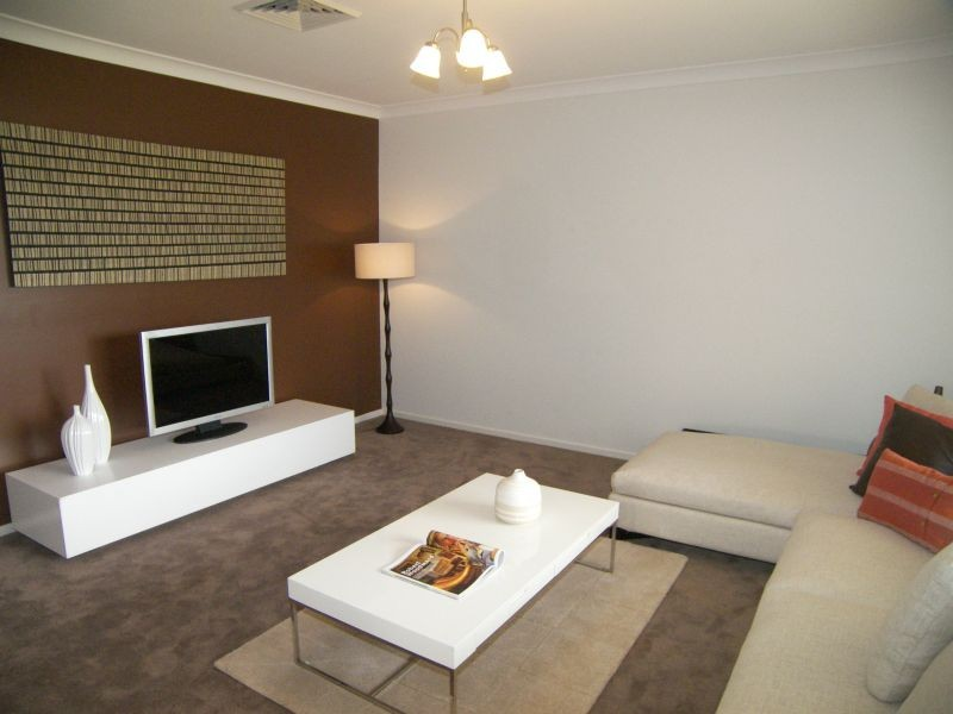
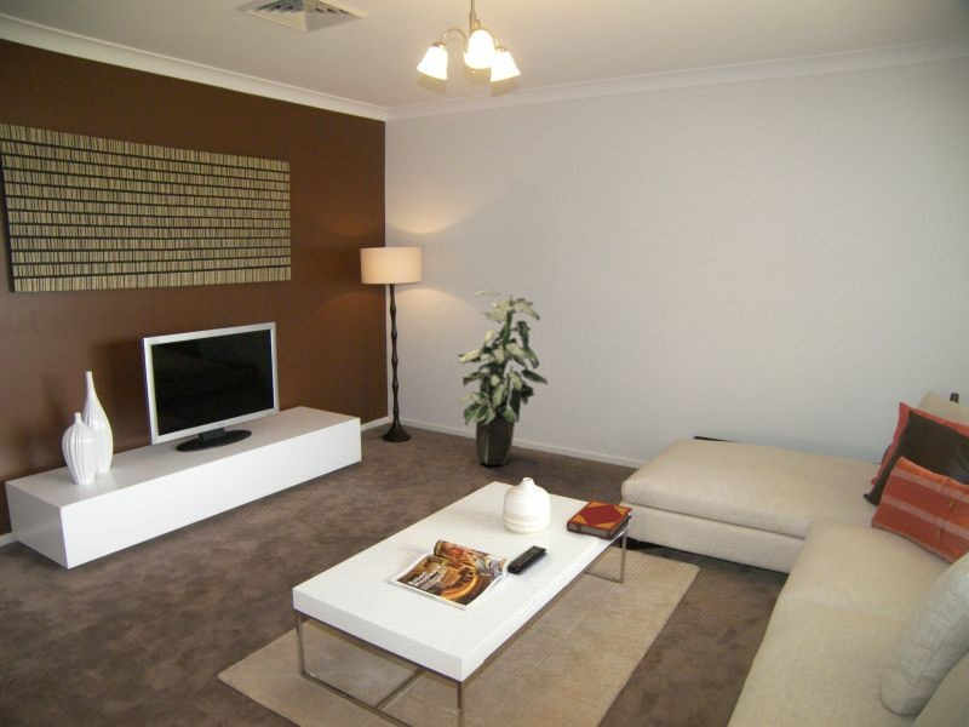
+ hardback book (600, 519)
+ remote control (527, 557)
+ indoor plant (497, 377)
